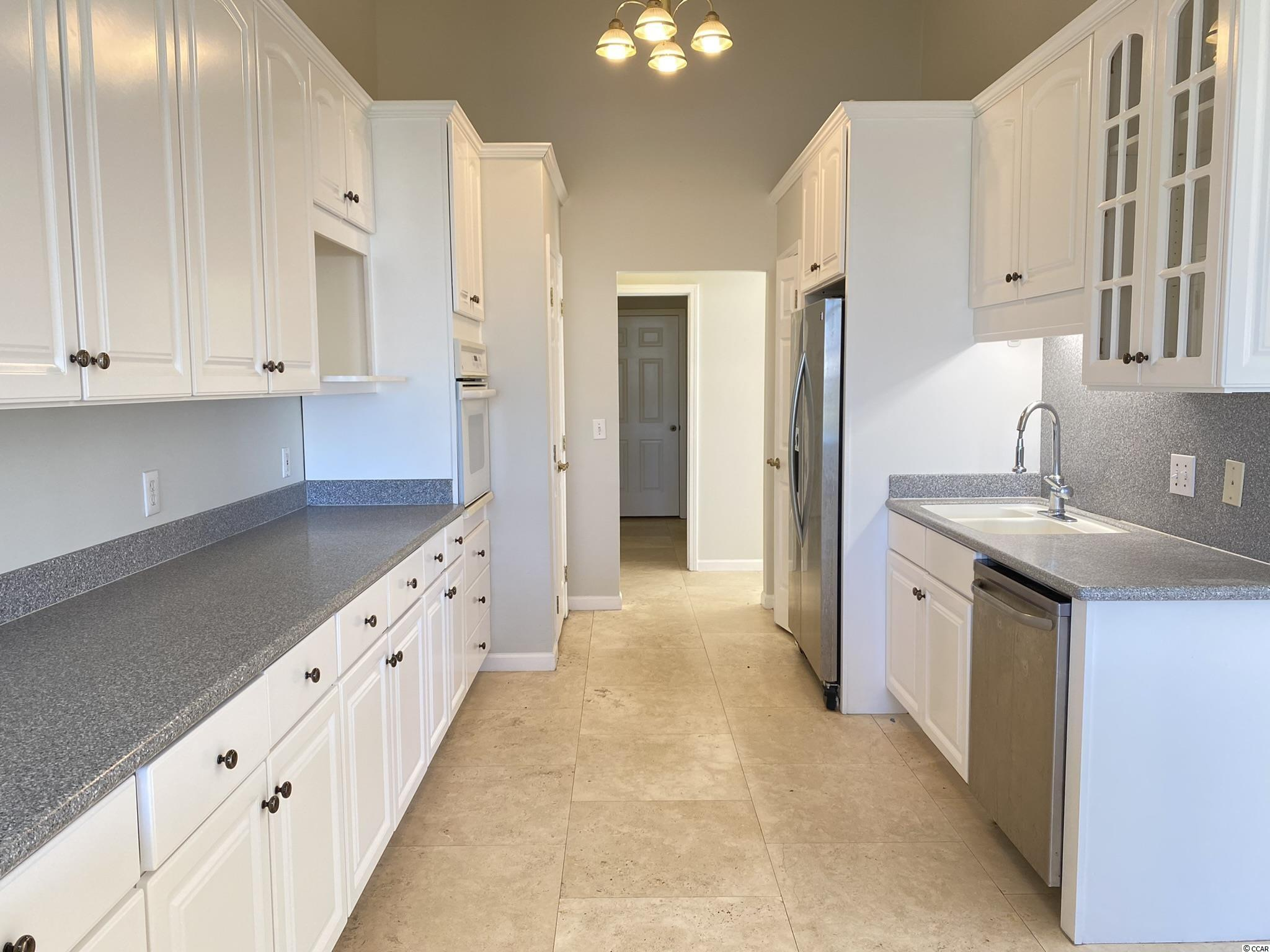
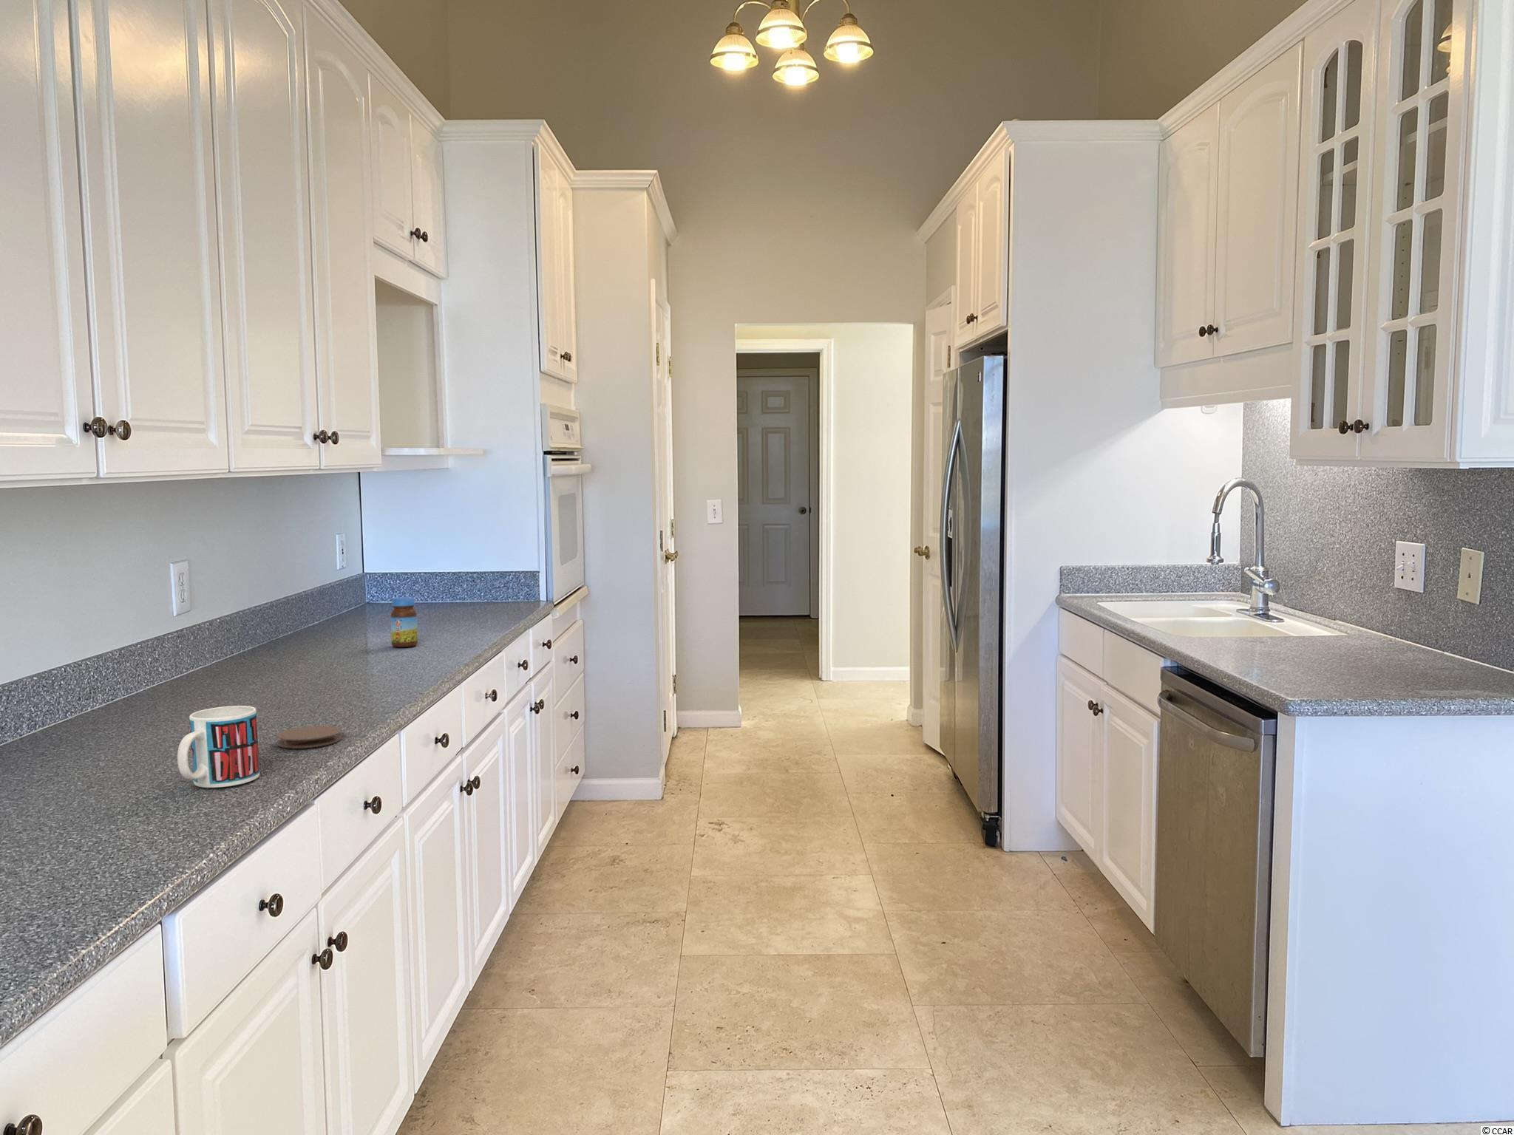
+ mug (219, 749)
+ jar (404, 621)
+ coaster (309, 736)
